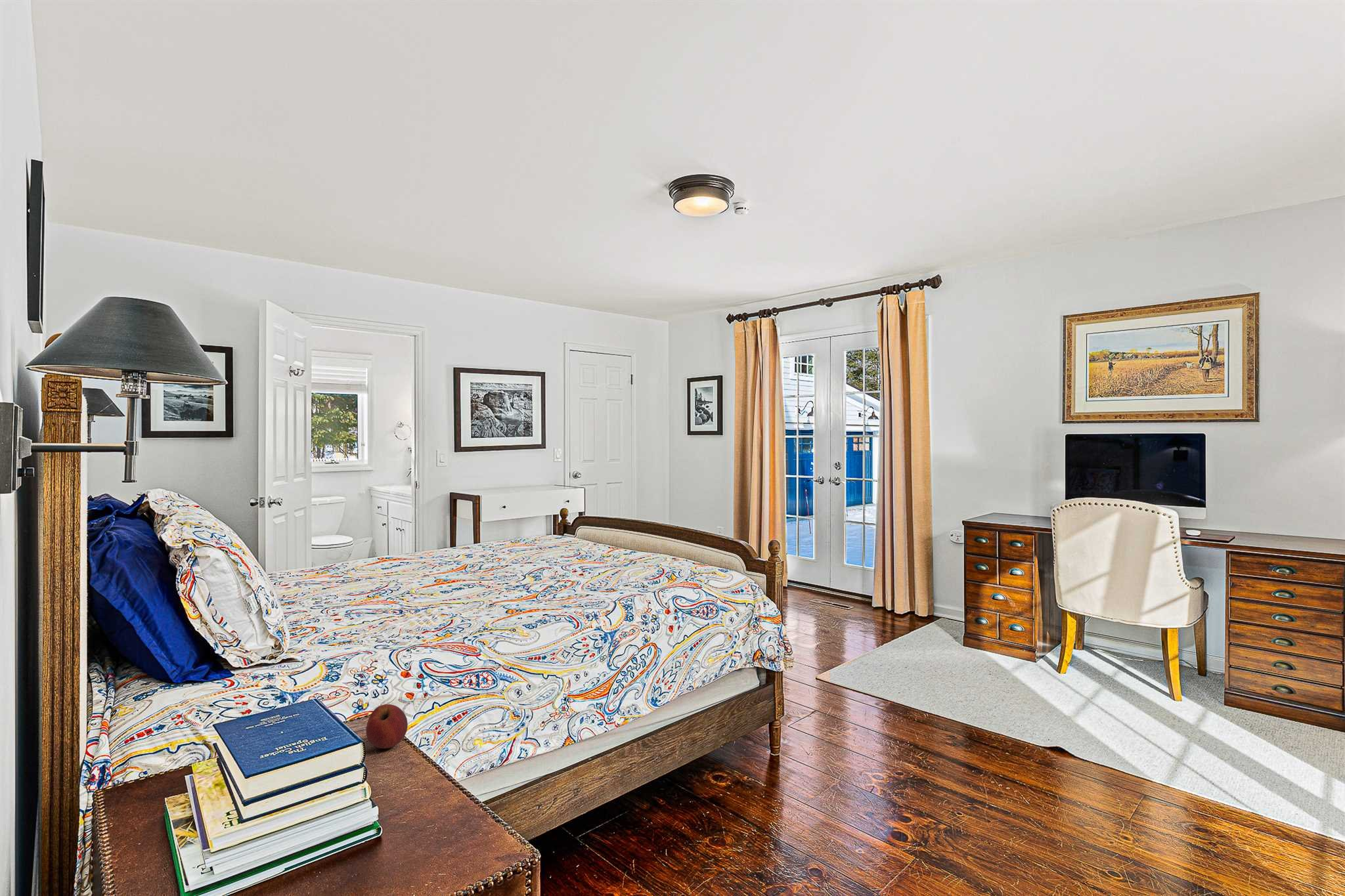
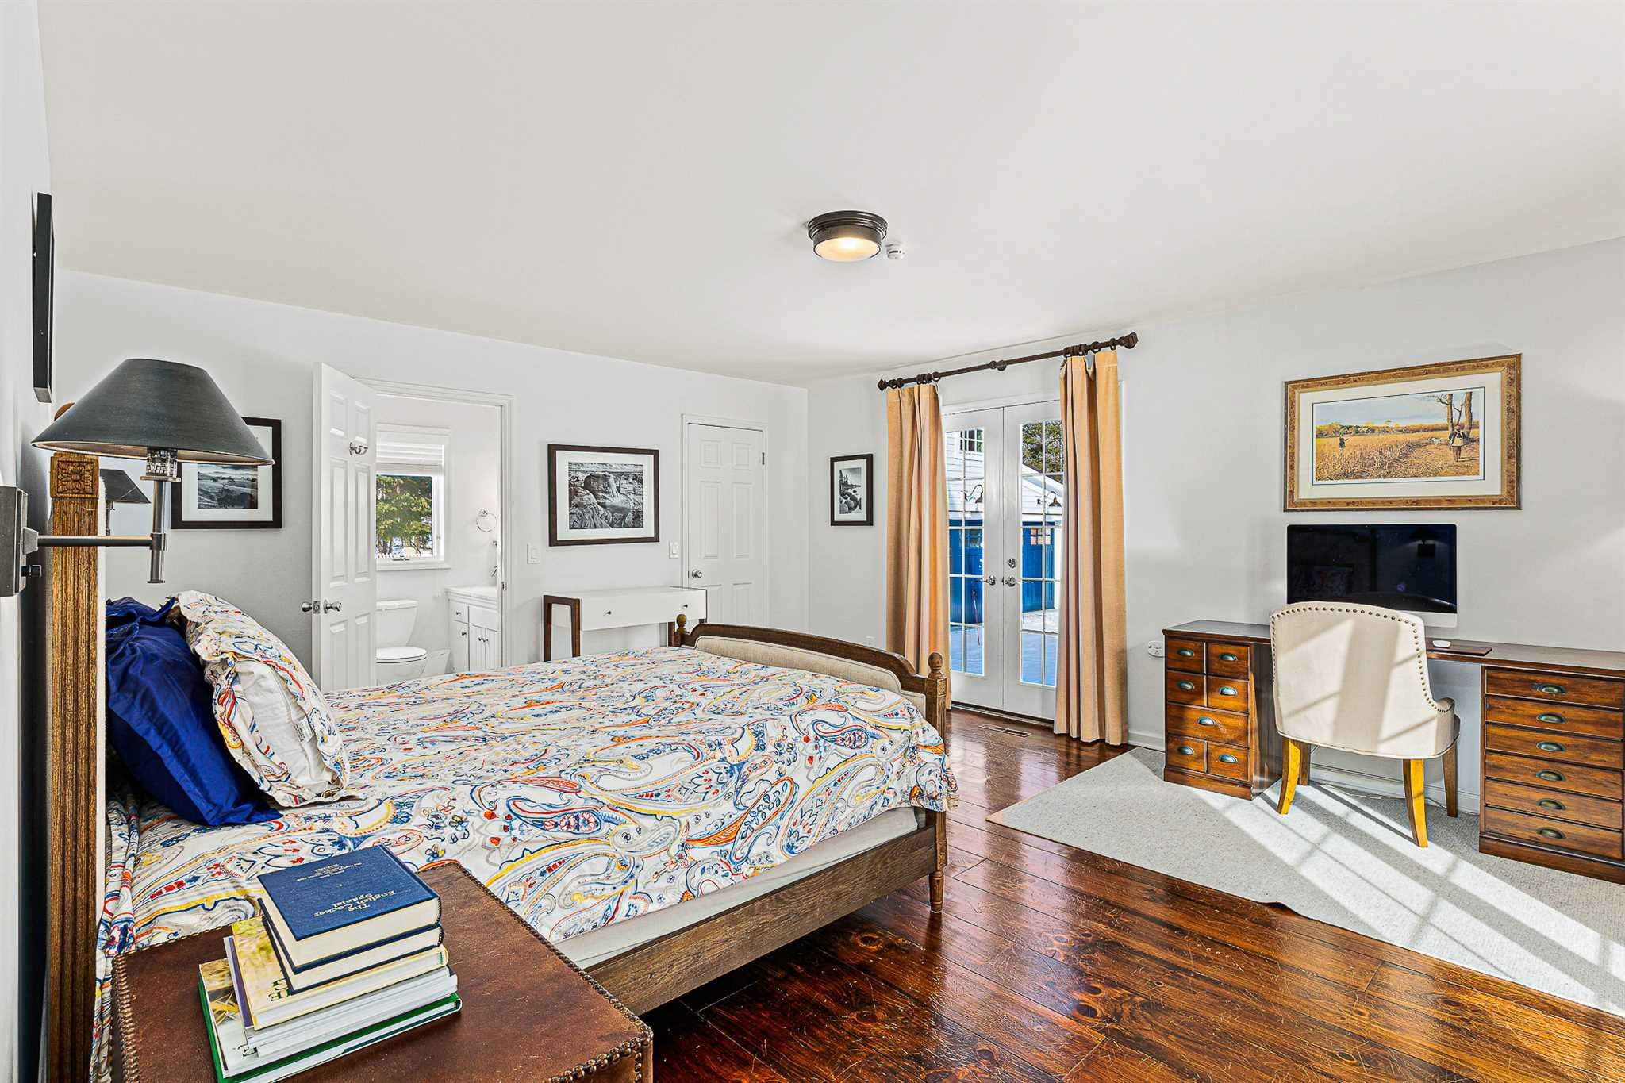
- apple (387, 725)
